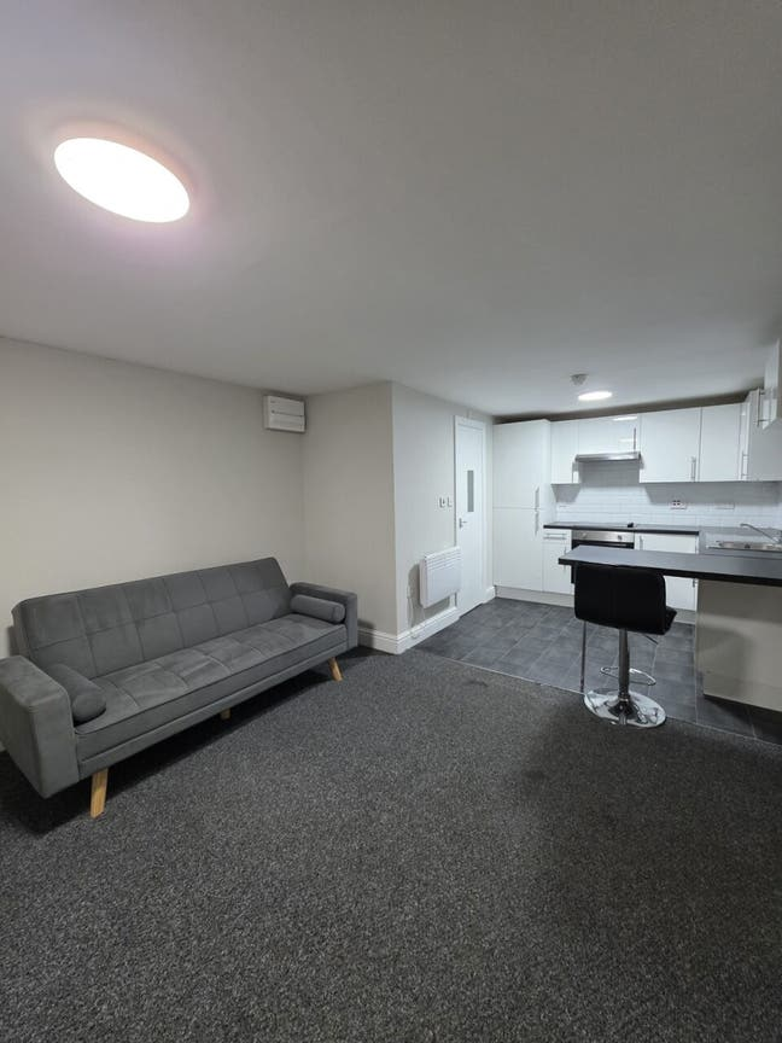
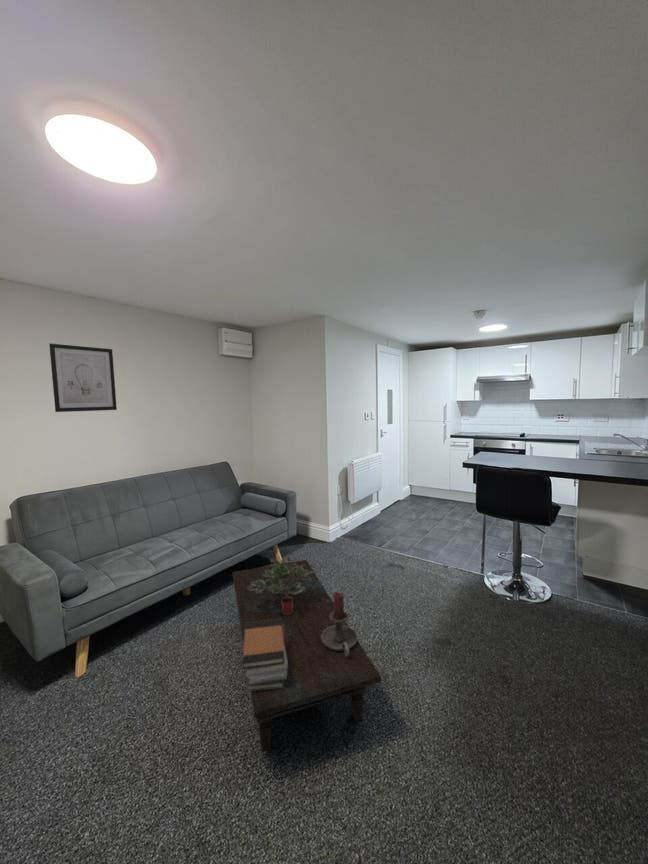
+ book stack (265, 652)
+ coffee table (289, 636)
+ candle holder (340, 619)
+ wall art (85, 379)
+ potted plant (282, 581)
